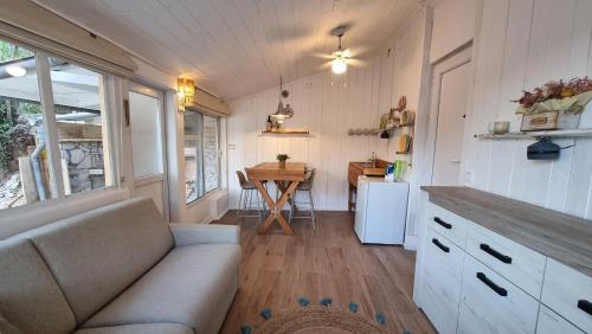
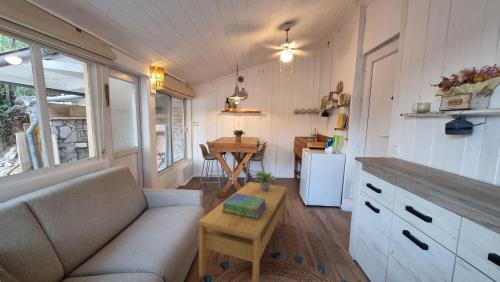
+ stack of books (245, 204)
+ coffee table (252, 222)
+ potted plant (263, 180)
